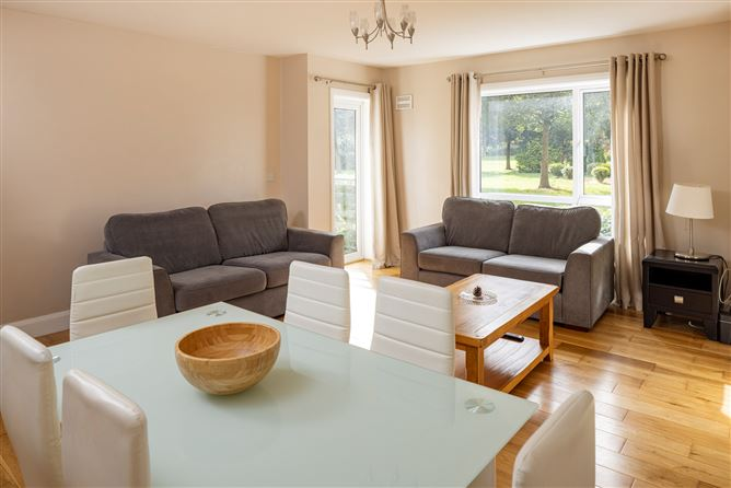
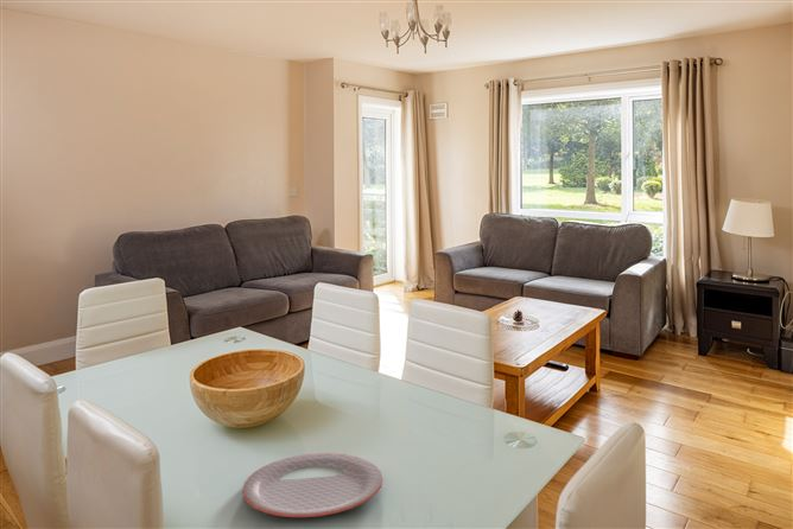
+ plate (313, 485)
